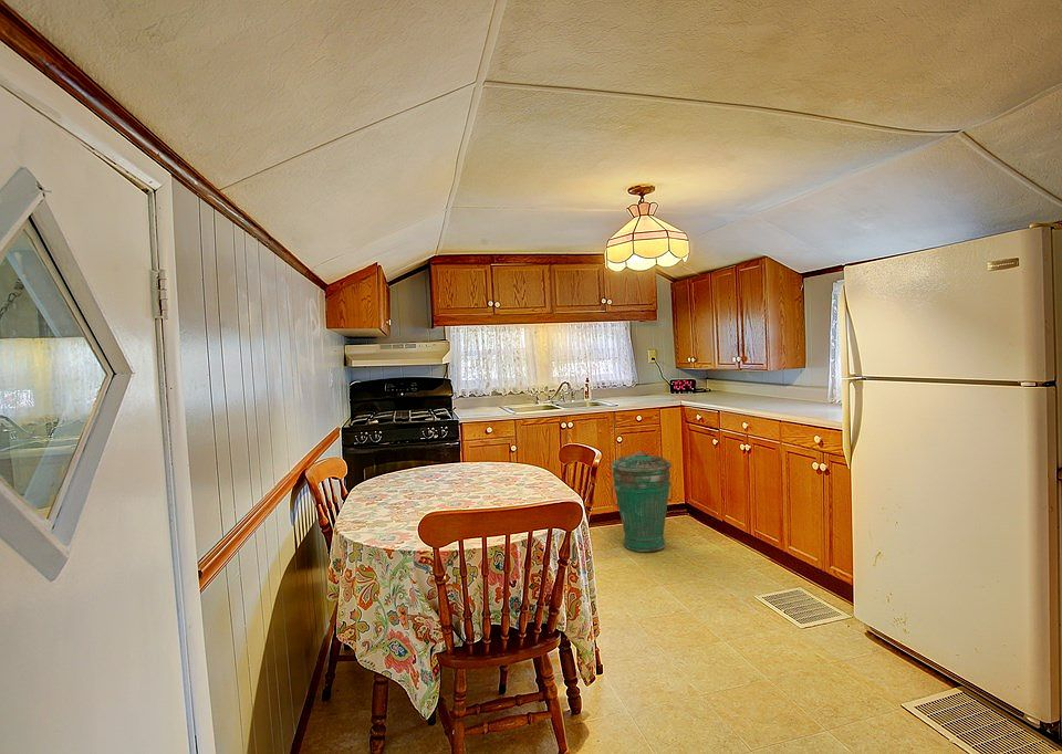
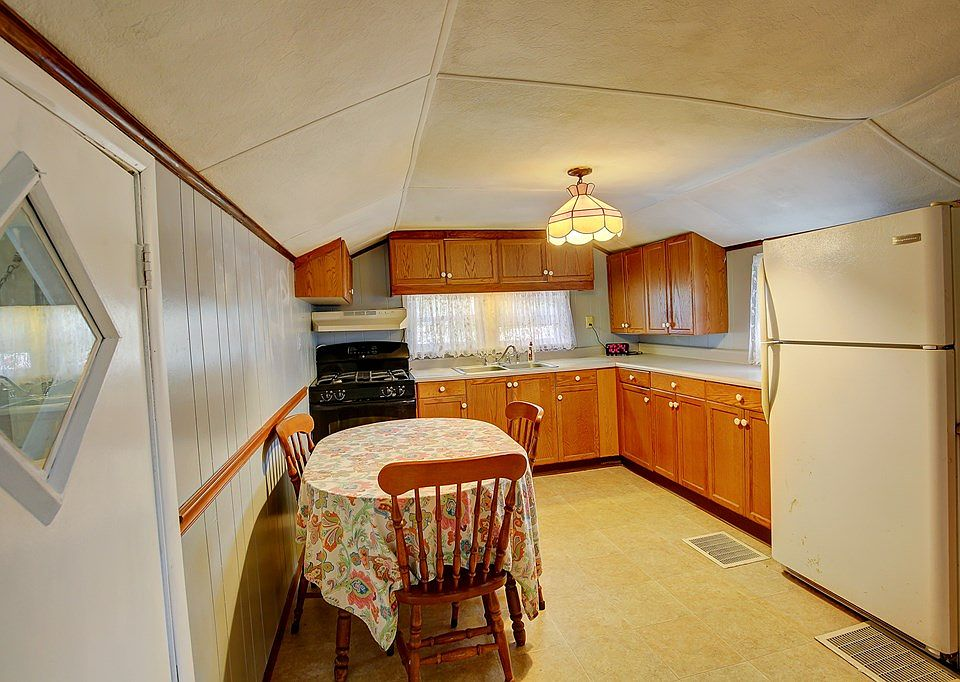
- trash can (642, 499)
